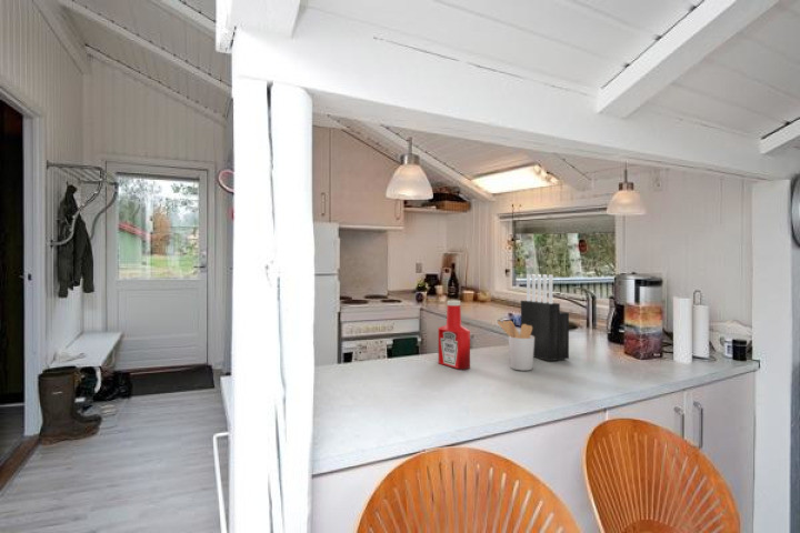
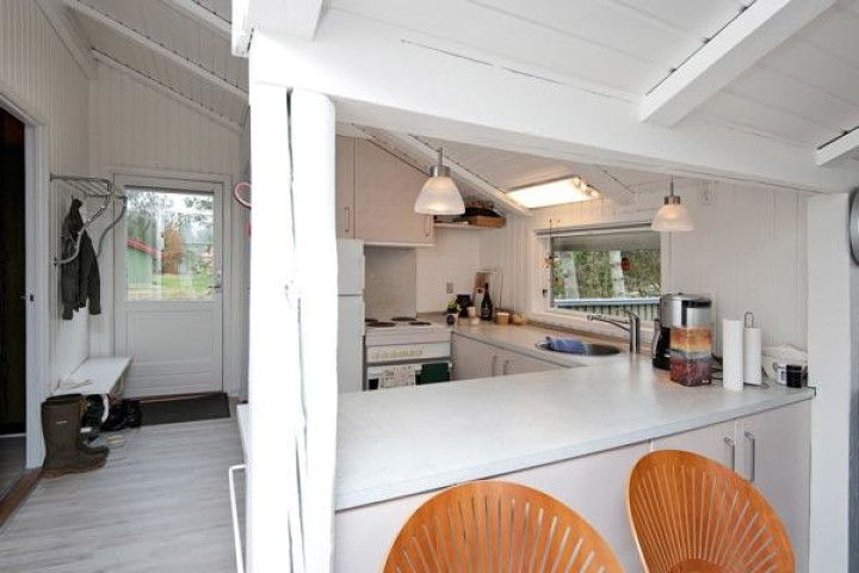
- knife block (546, 314)
- utensil holder (516, 343)
- soap bottle (453, 332)
